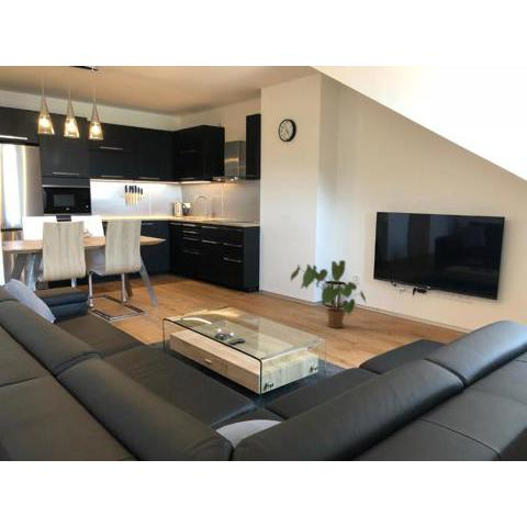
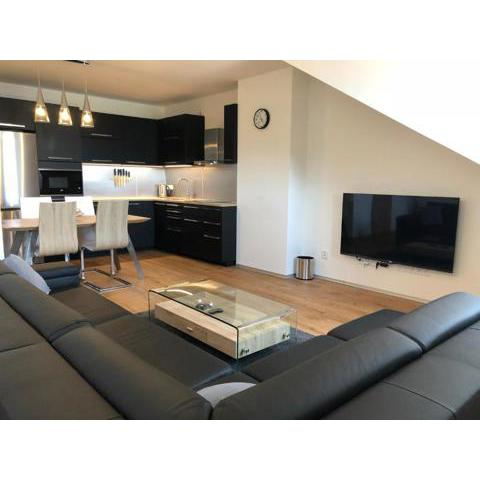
- house plant (326, 293)
